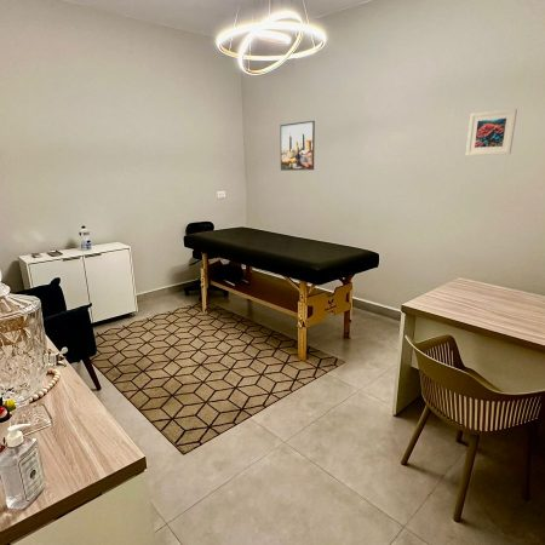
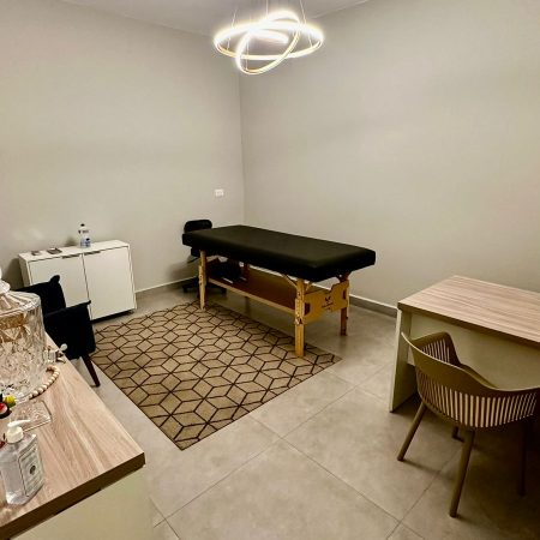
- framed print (296, 147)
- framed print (489, 133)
